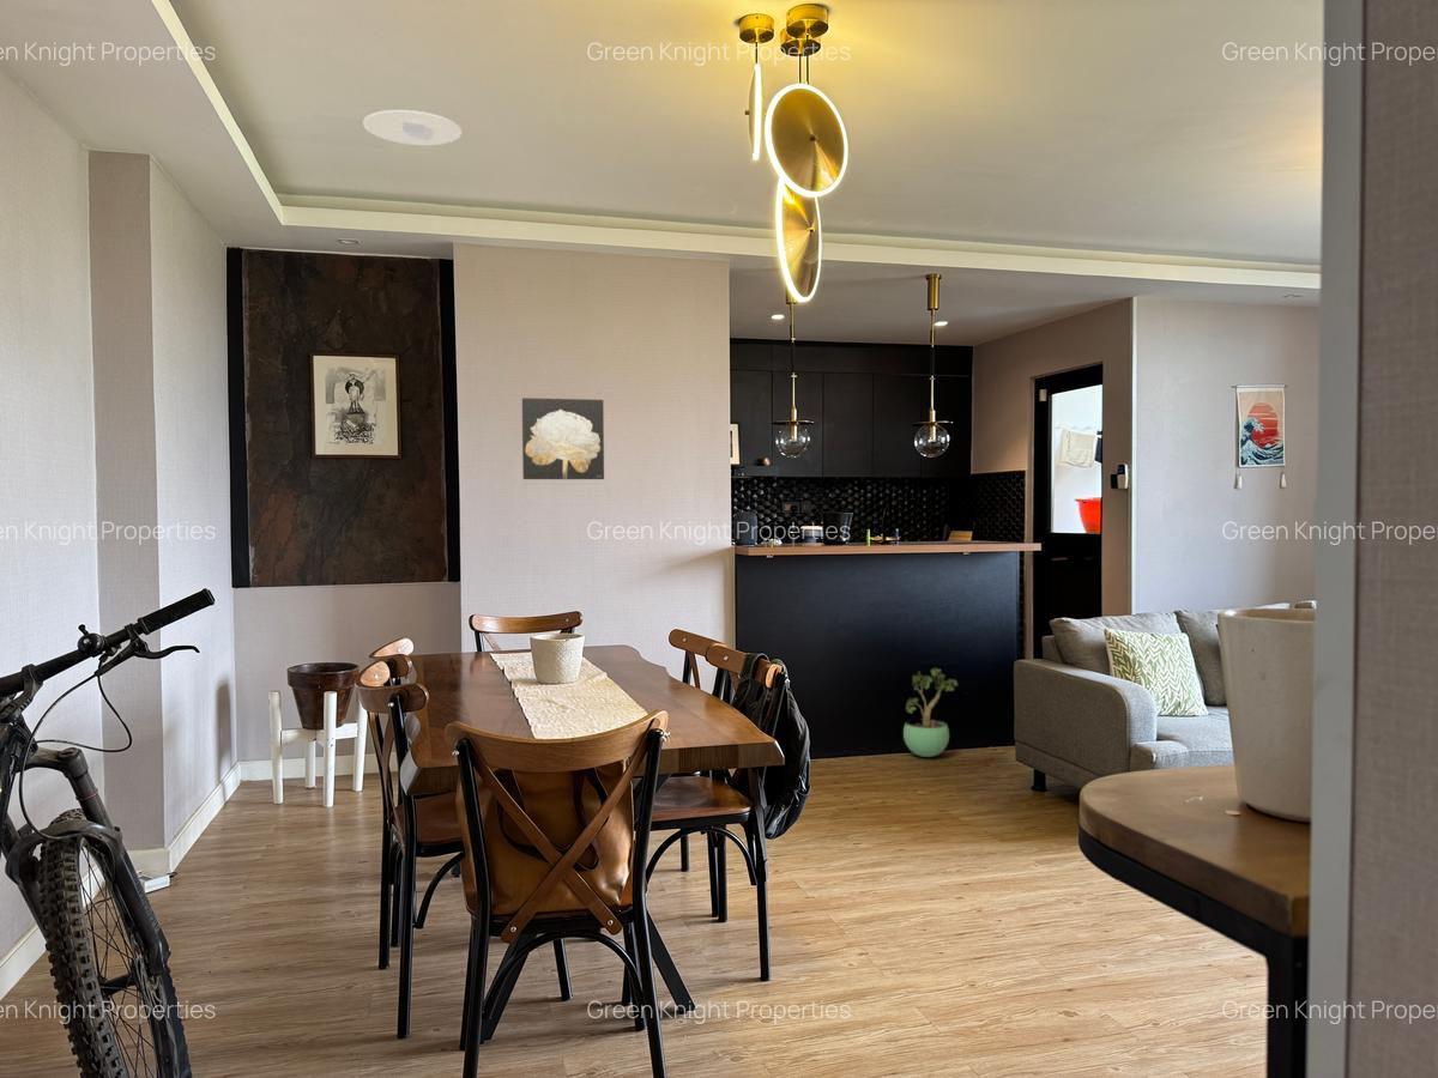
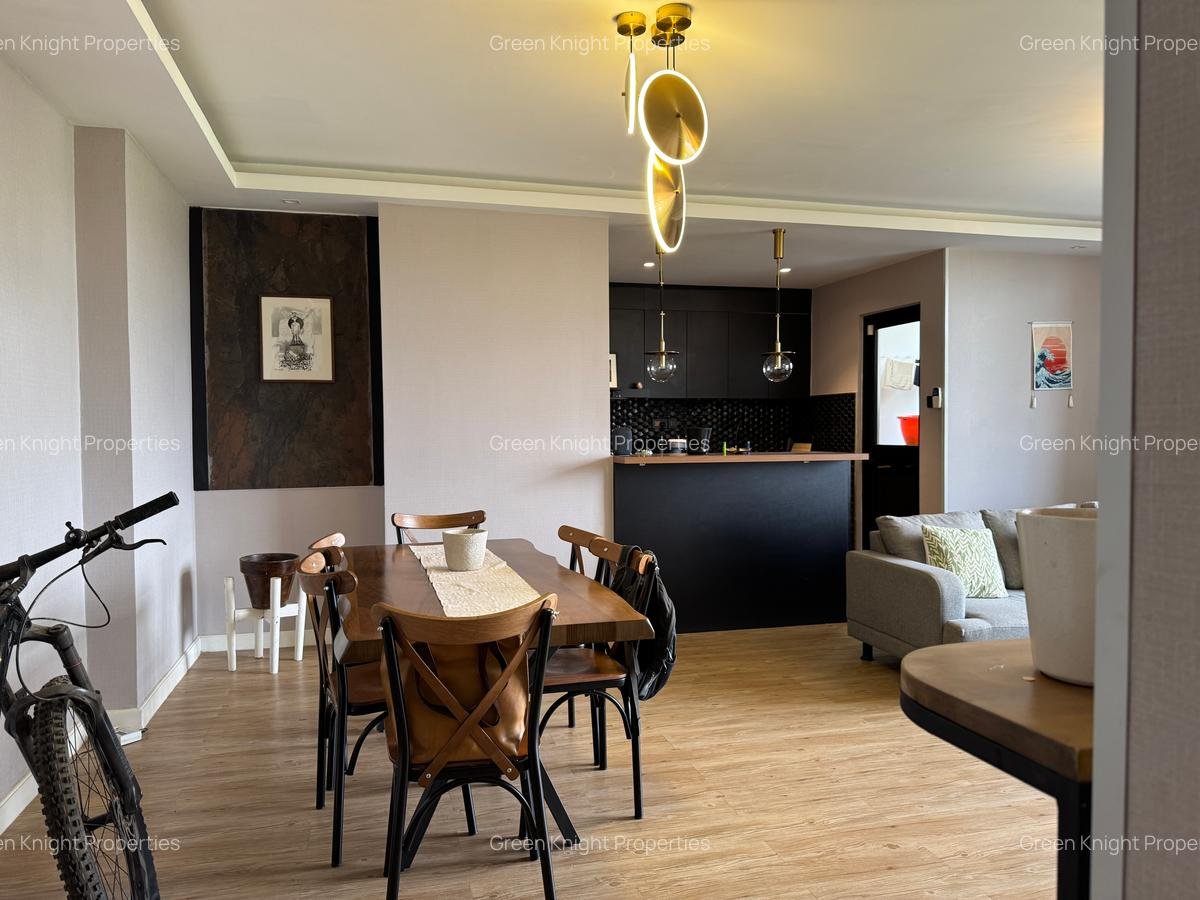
- potted plant (928, 710)
- wall art (563, 438)
- recessed light (412, 123)
